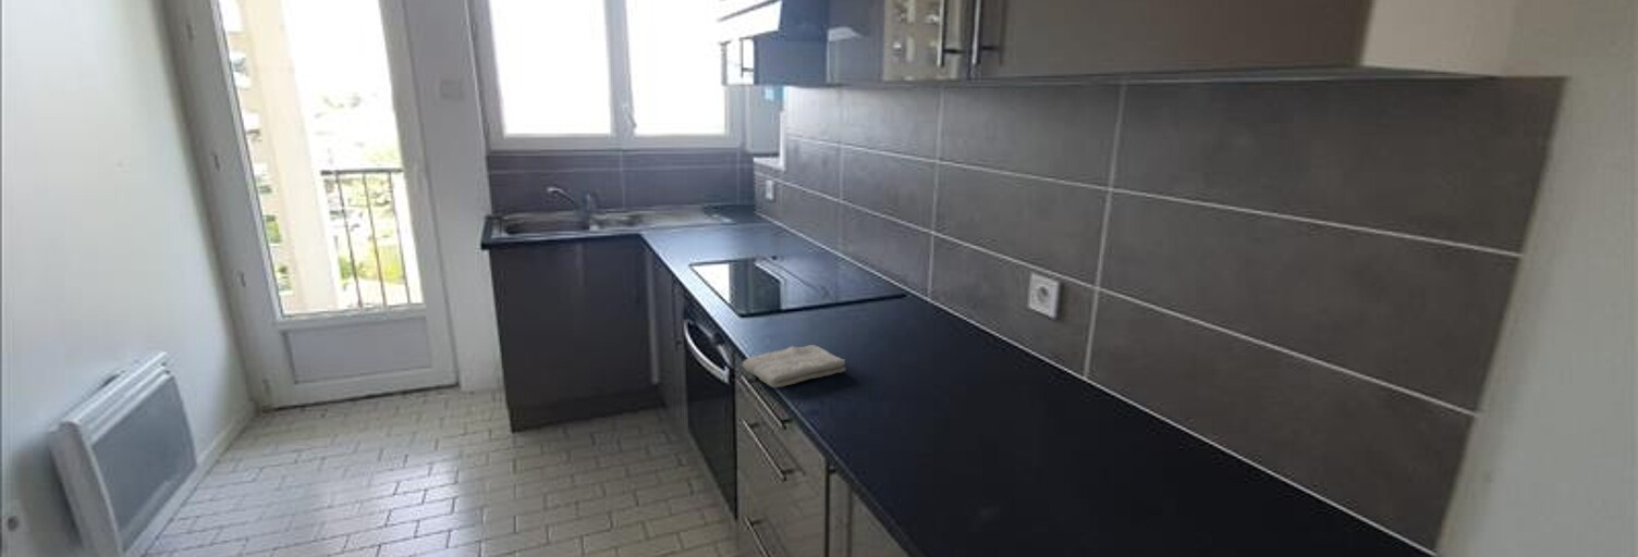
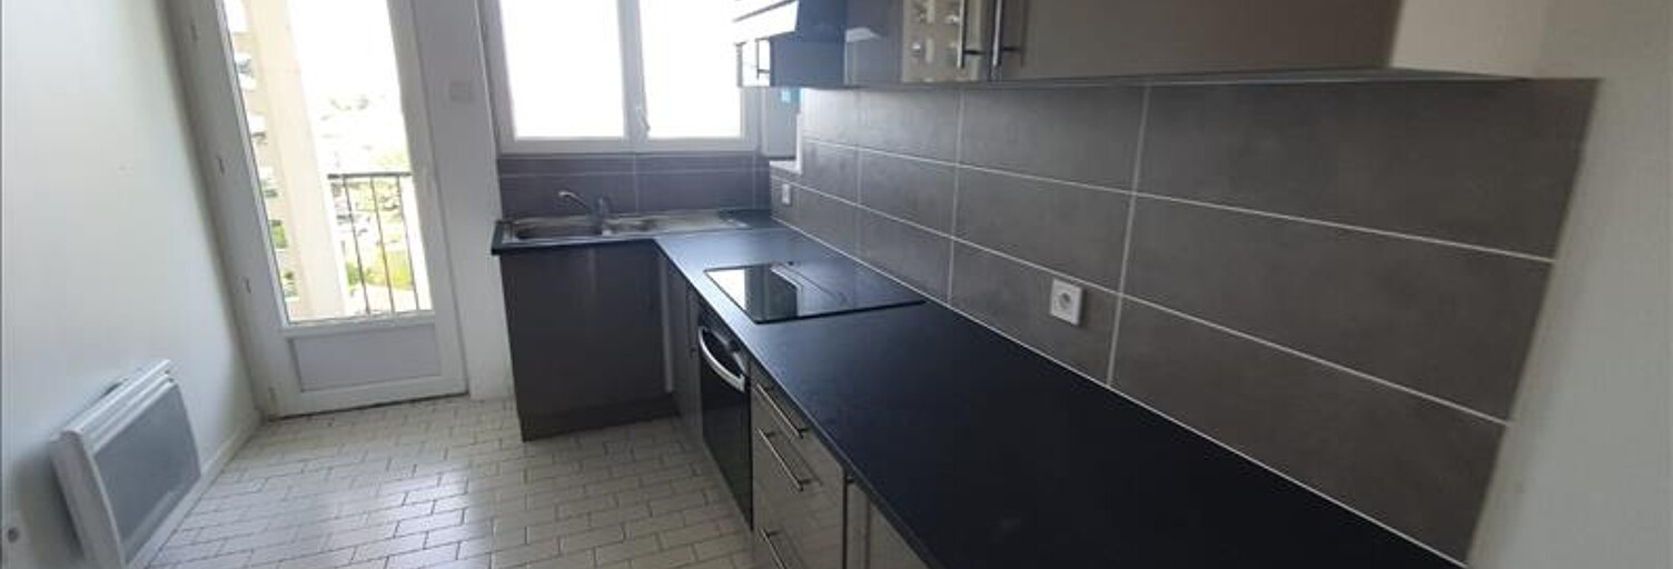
- washcloth (795, 363)
